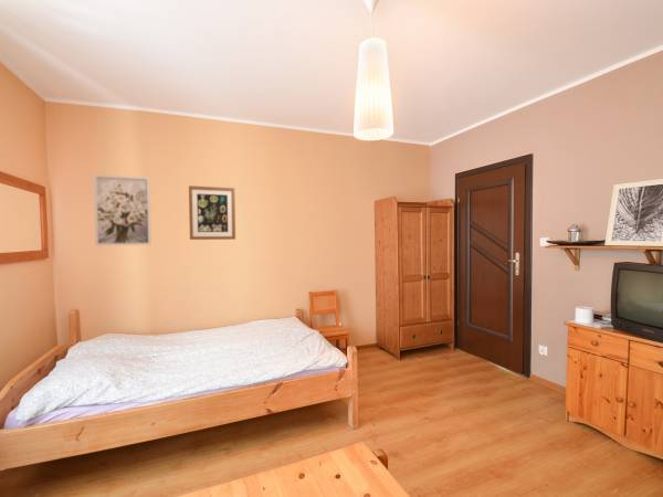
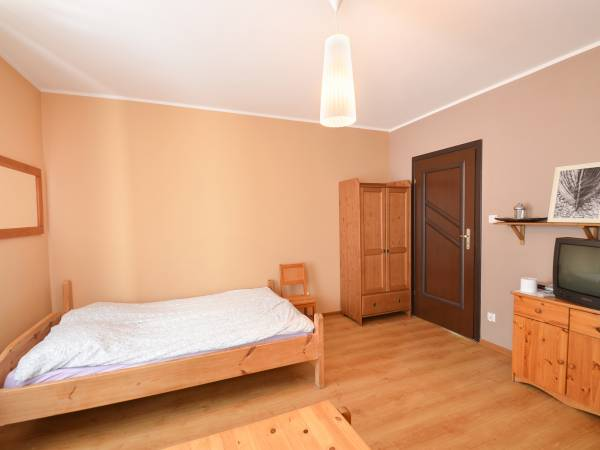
- wall art (123, 210)
- wall art (212, 213)
